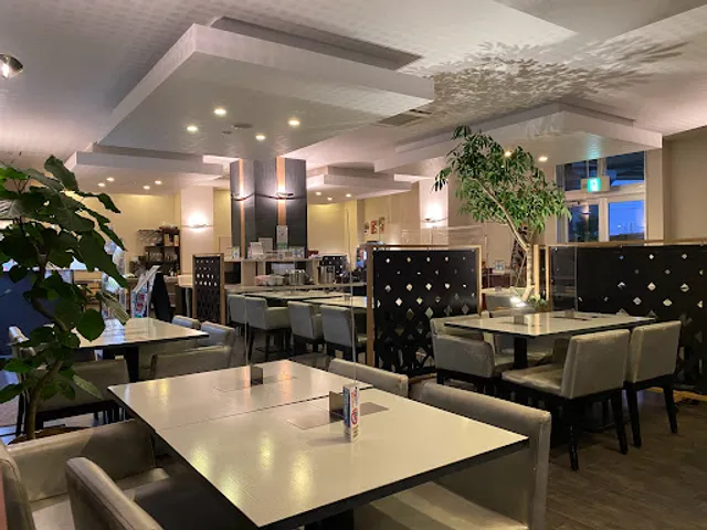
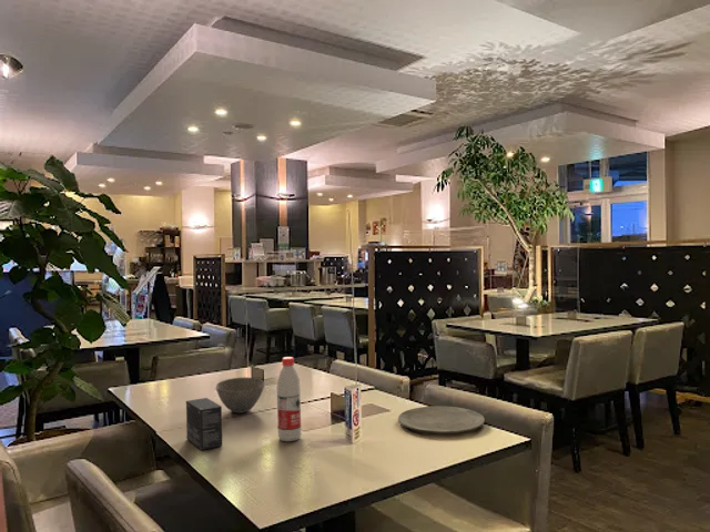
+ bowl (241, 397)
+ water bottle (288, 398)
+ plate (440, 420)
+ small box (203, 422)
